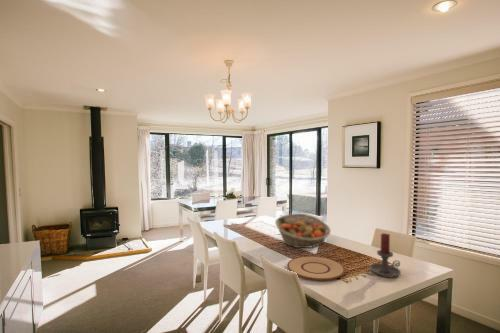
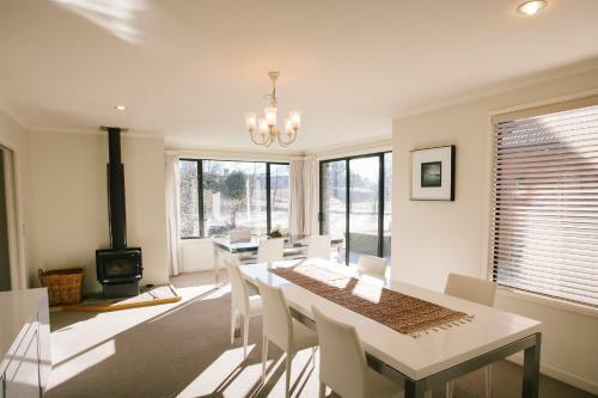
- plate (315, 267)
- fruit basket (302, 230)
- candle holder (387, 252)
